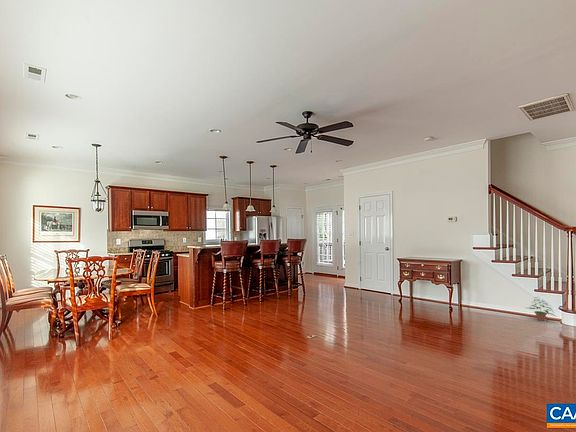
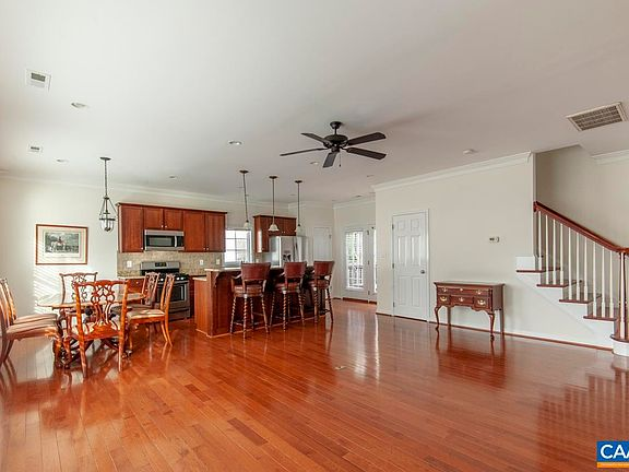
- potted plant (539, 308)
